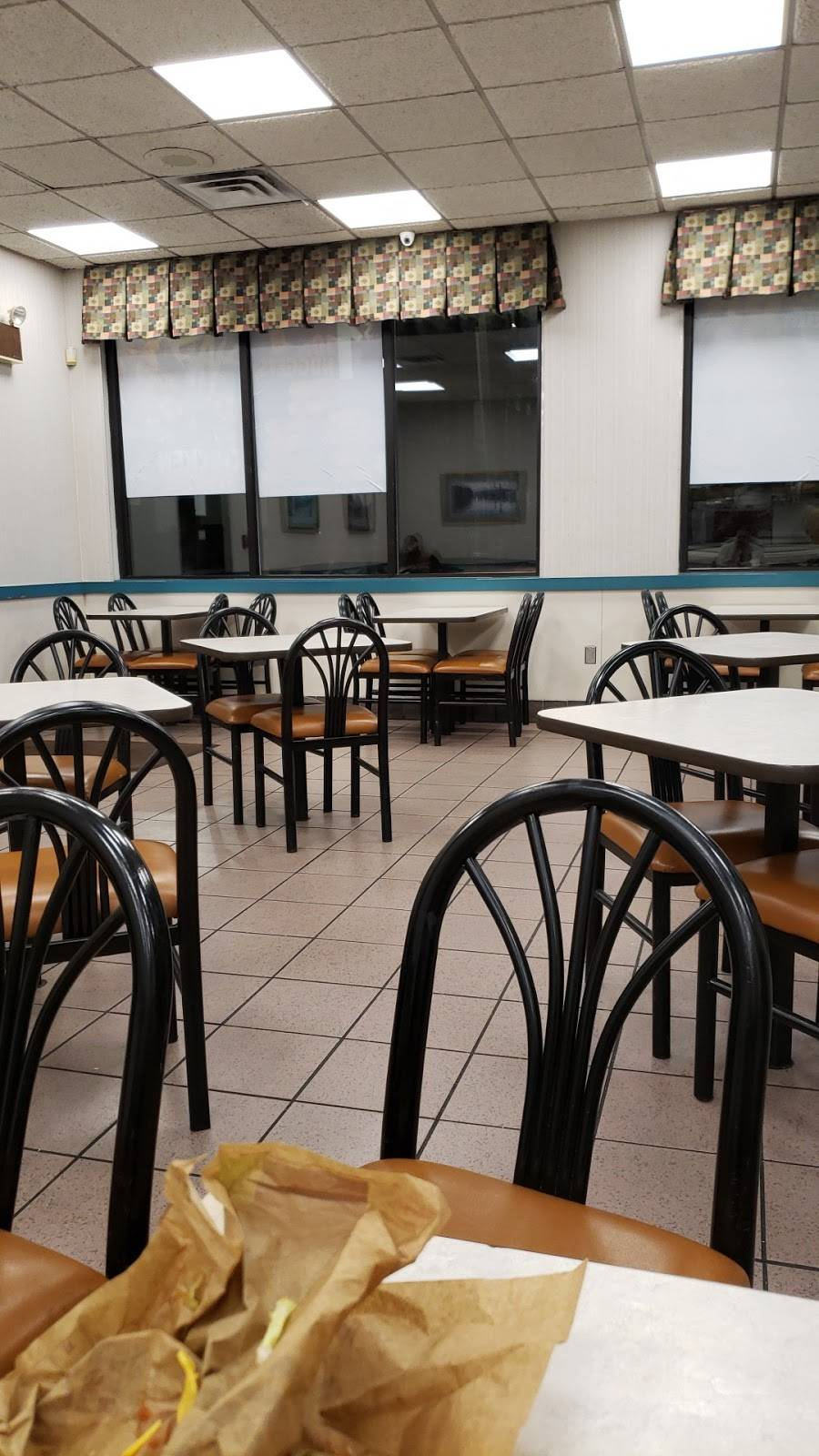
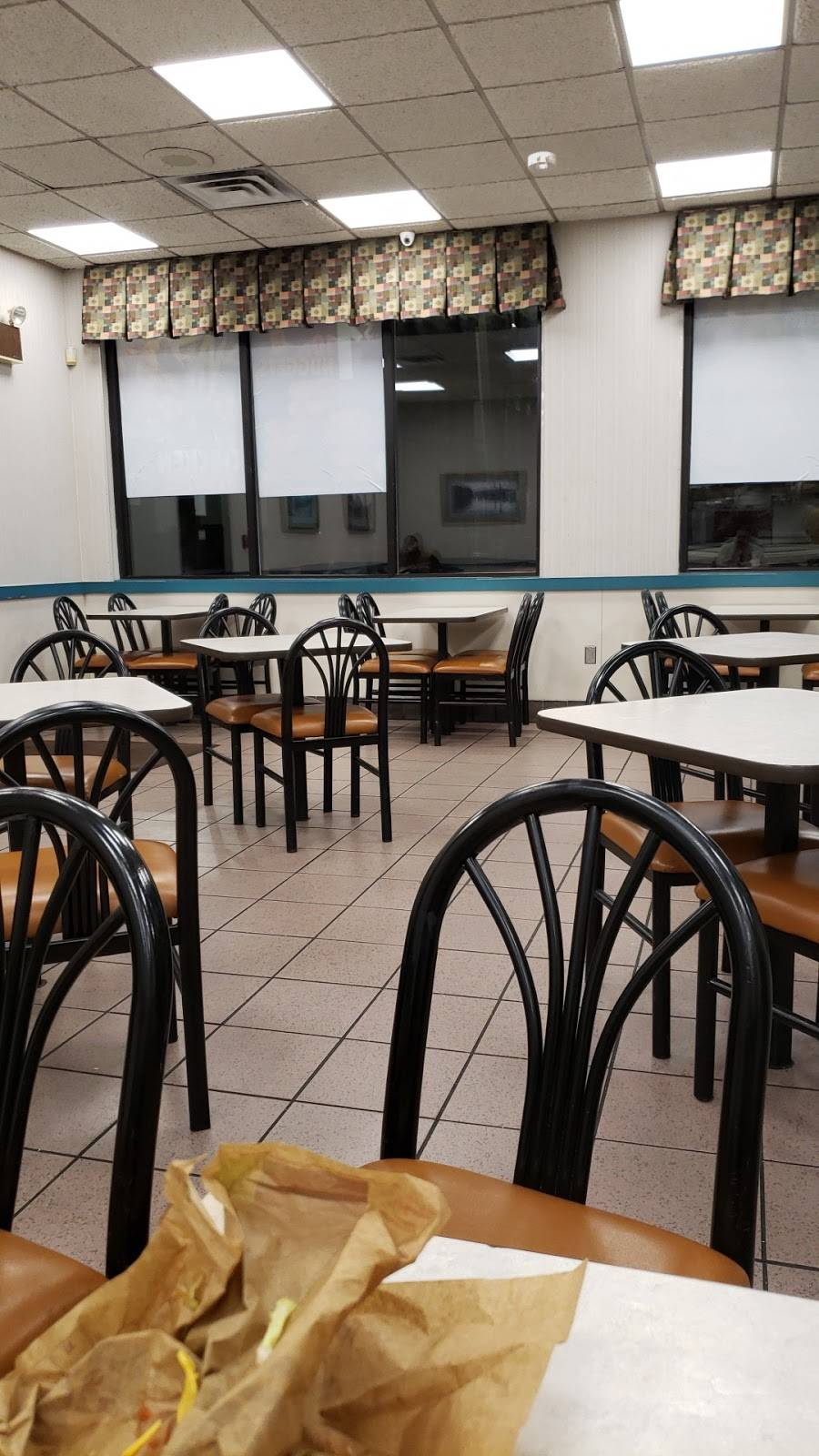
+ smoke detector (541, 160)
